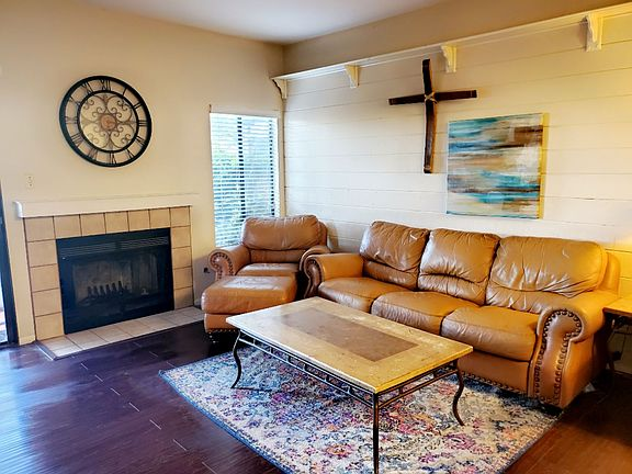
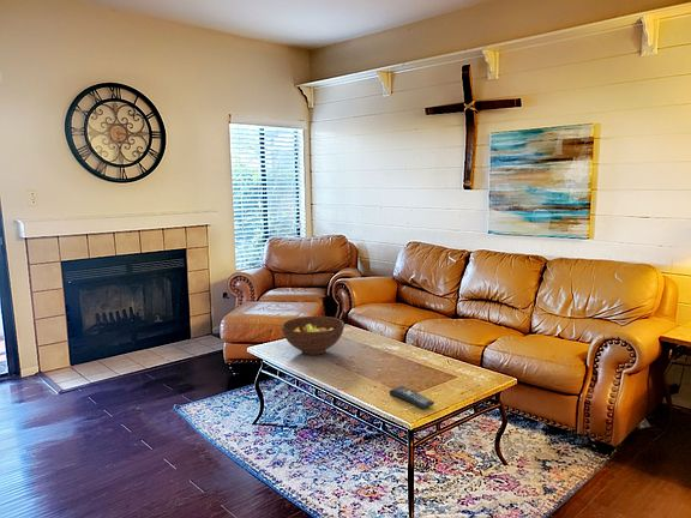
+ fruit bowl (313, 337)
+ remote control (410, 396)
